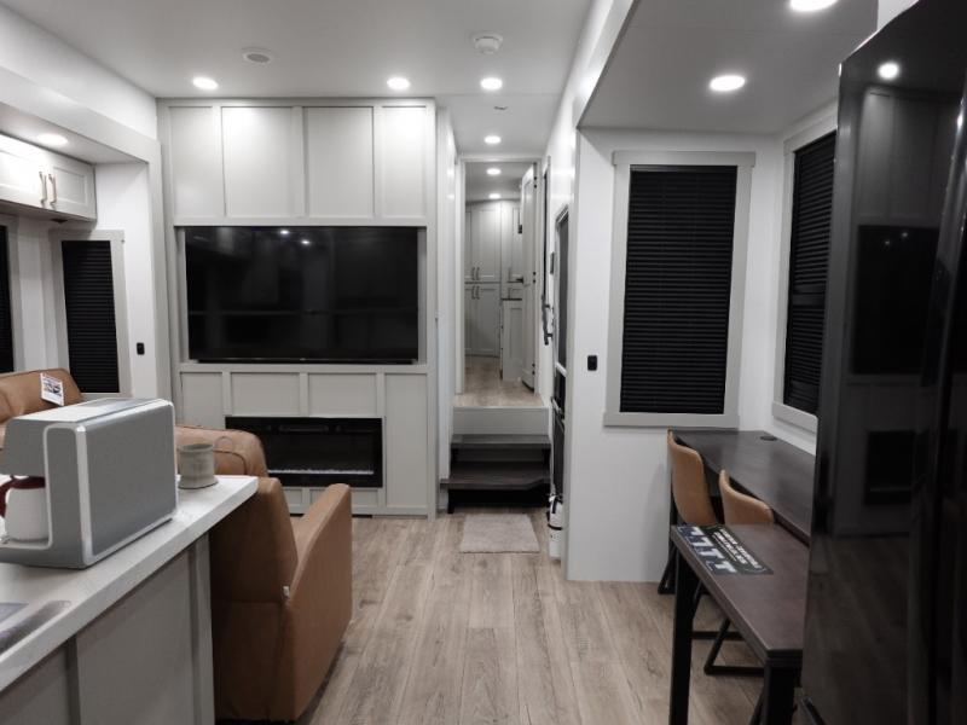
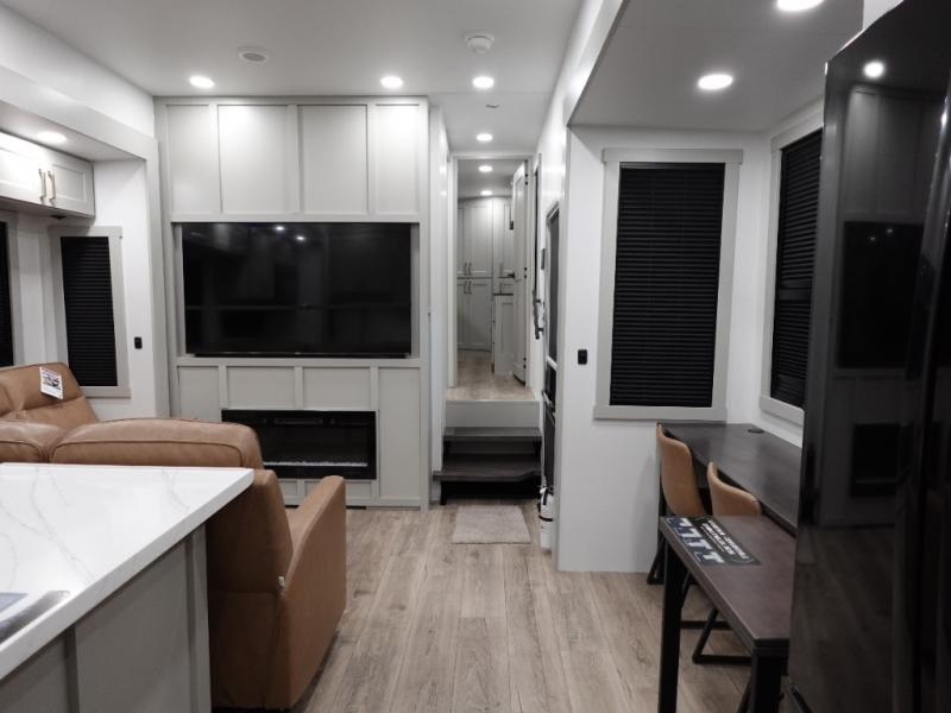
- mug (205, 459)
- coffee maker (91, 472)
